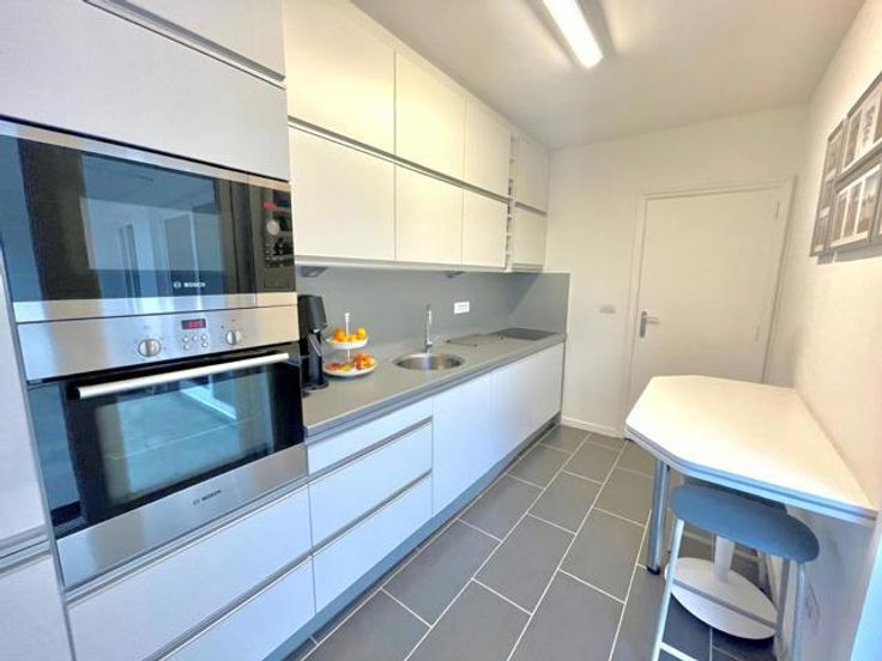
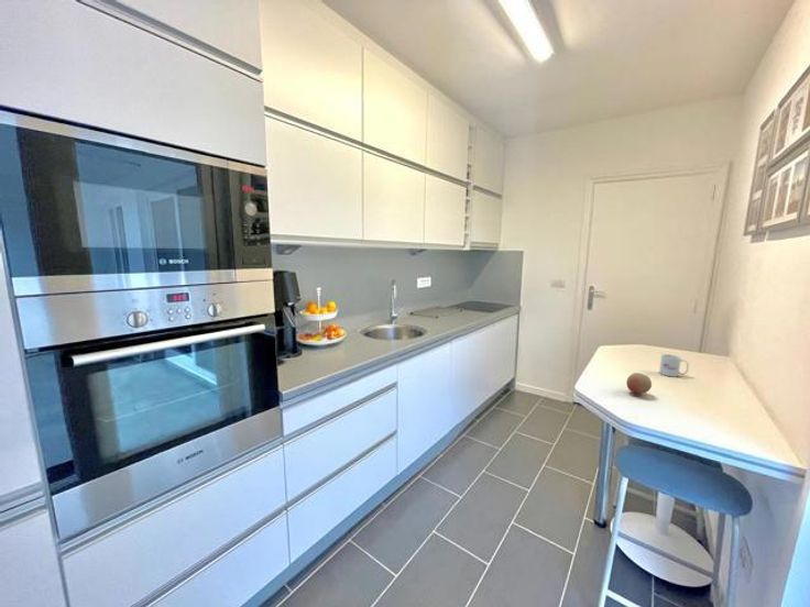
+ fruit (638, 384)
+ mug (674, 365)
